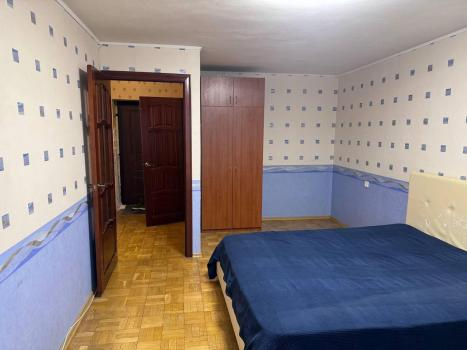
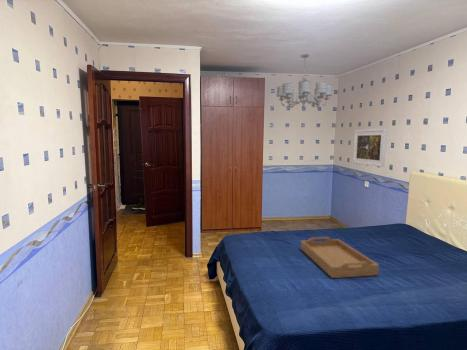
+ serving tray (335, 254)
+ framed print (368, 147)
+ chandelier (304, 82)
